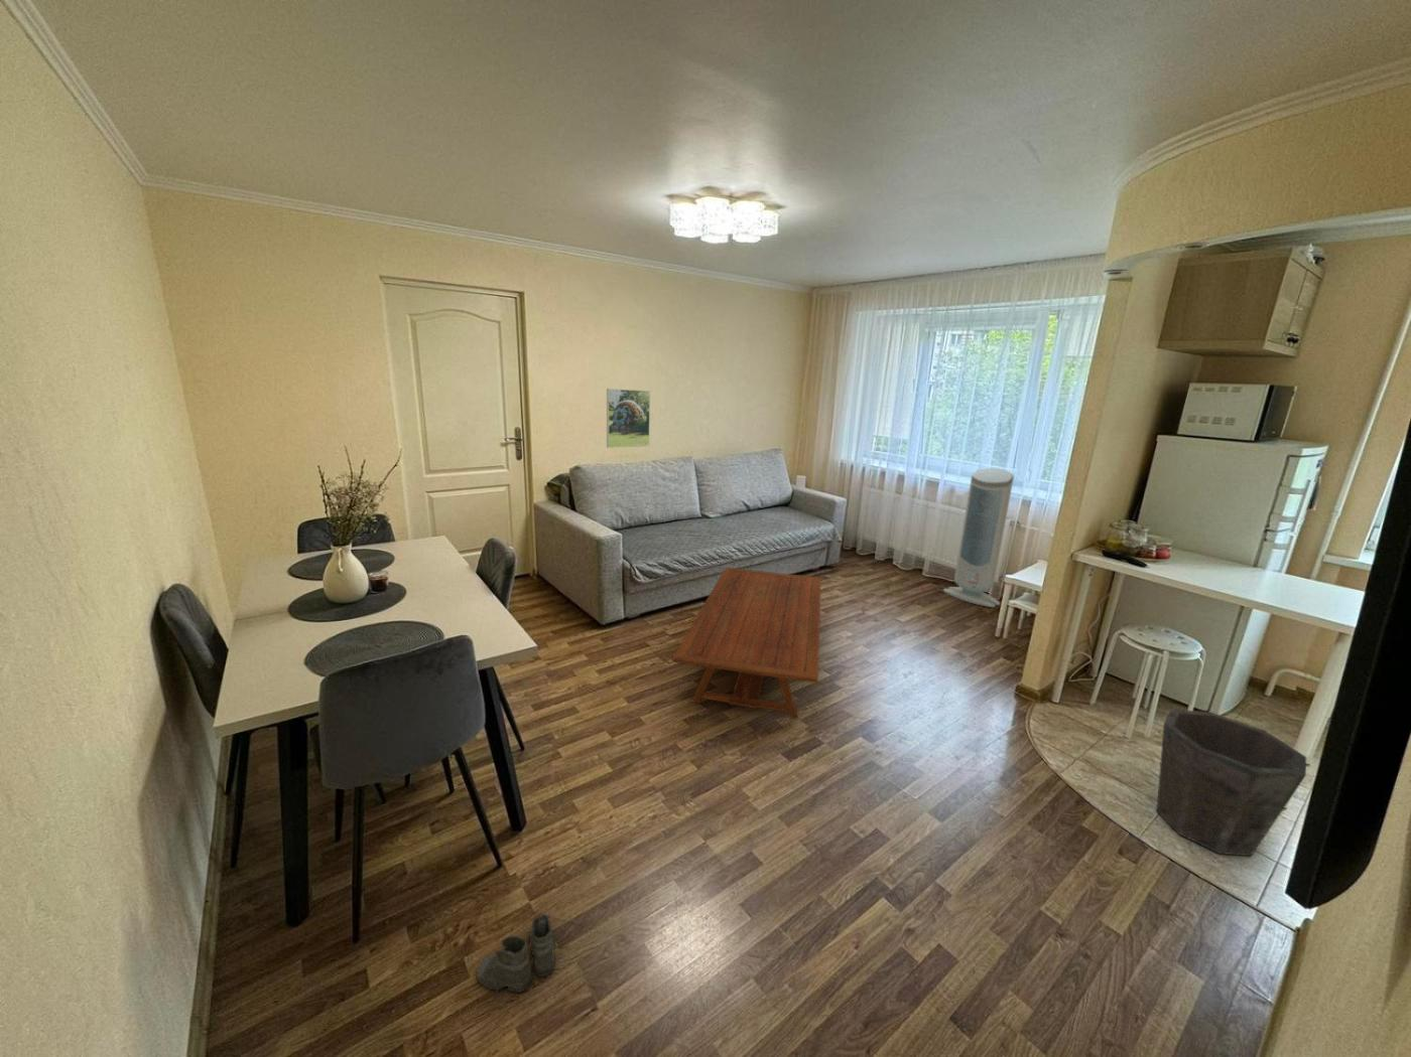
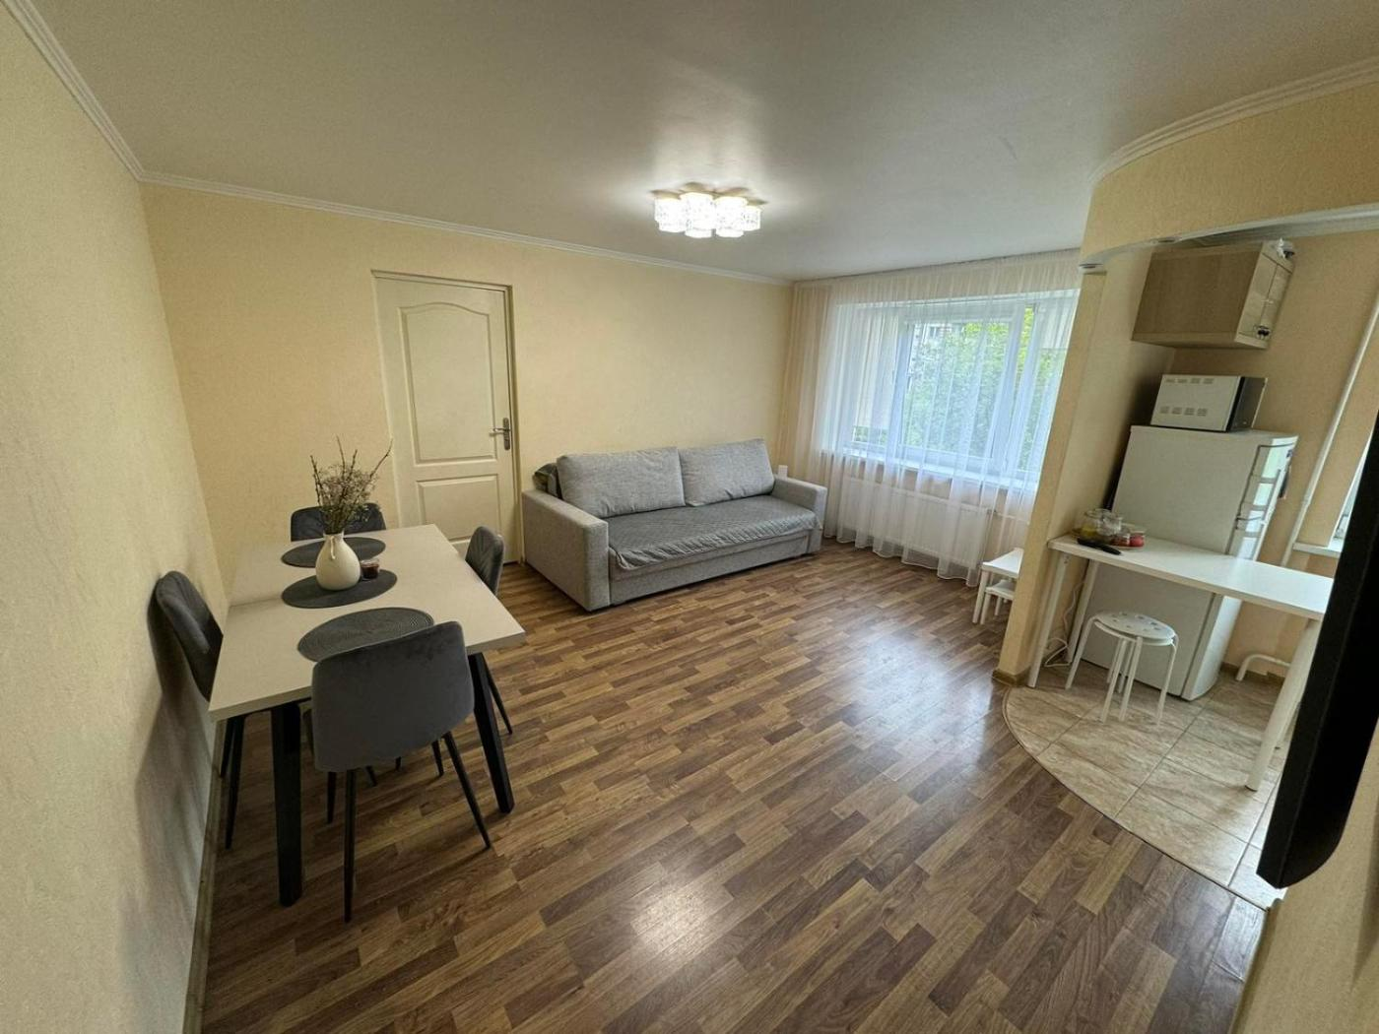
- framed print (628, 417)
- air purifier (982, 534)
- boots (524, 944)
- coffee table (759, 633)
- waste bin (1218, 783)
